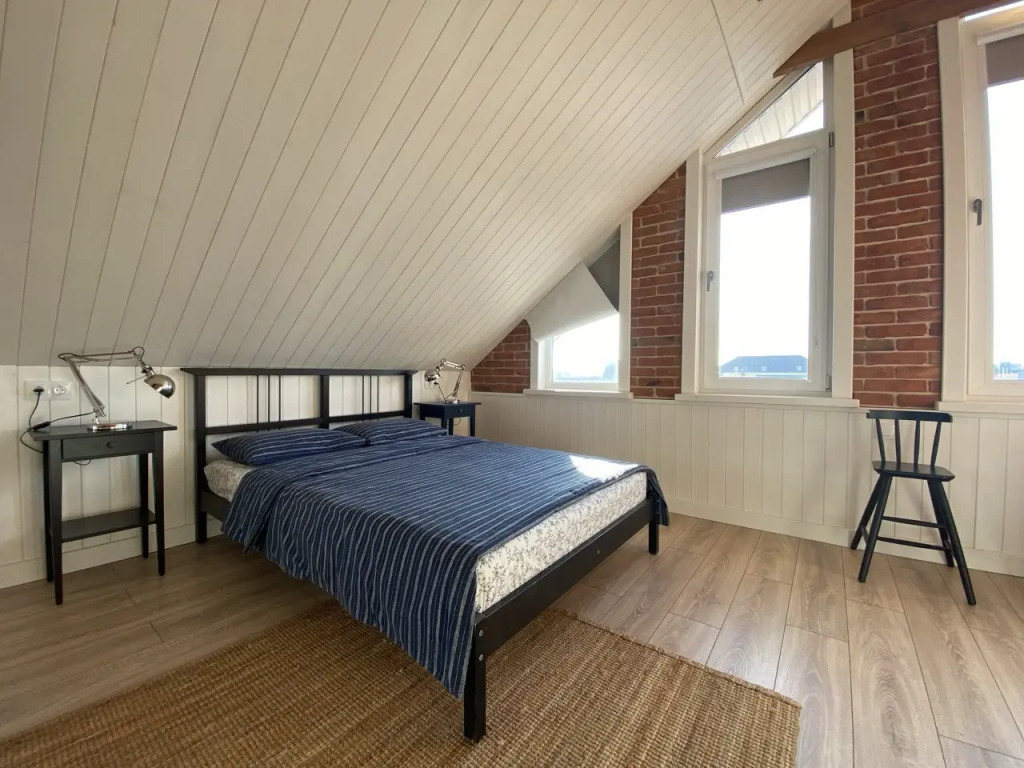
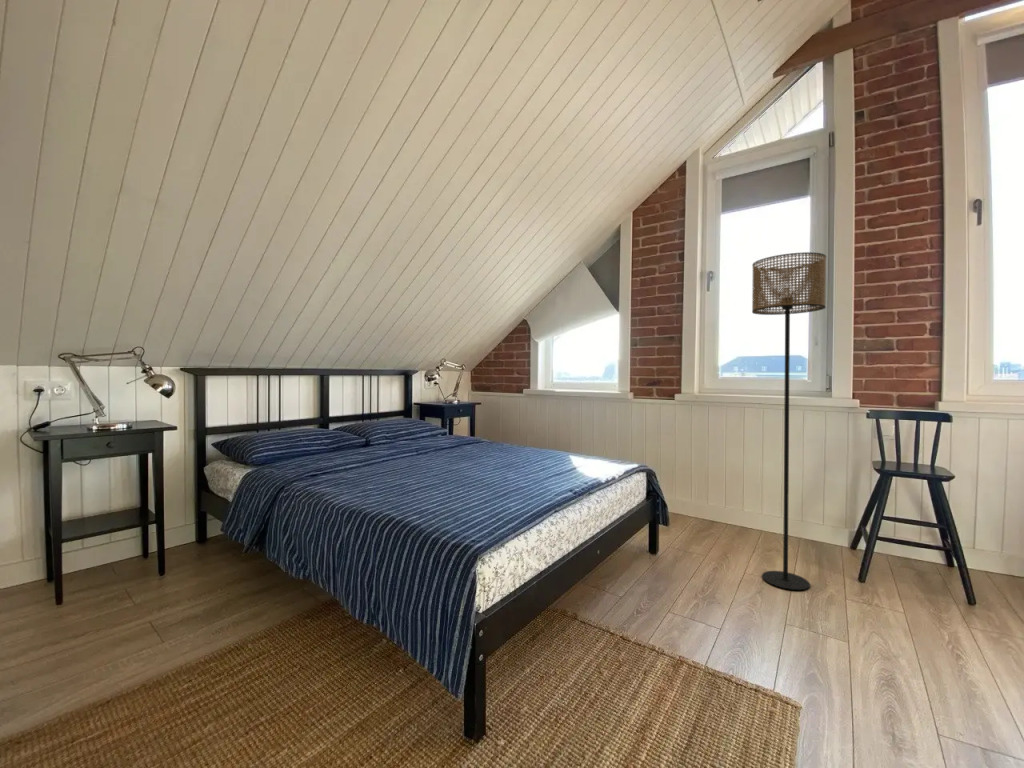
+ floor lamp (786, 421)
